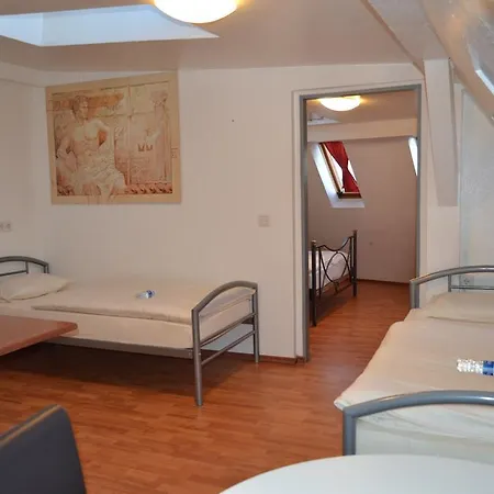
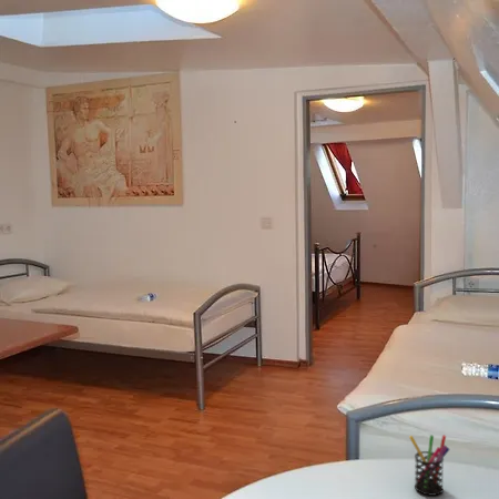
+ pen holder (430, 460)
